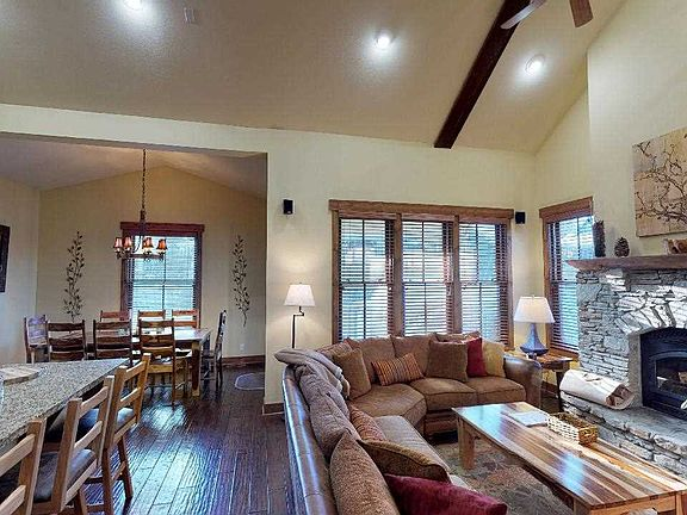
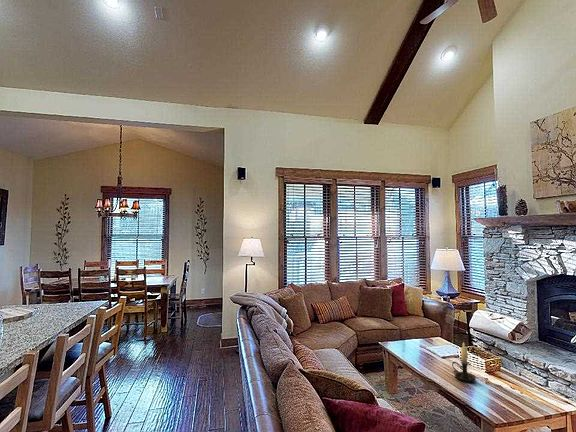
+ candle holder (462, 359)
